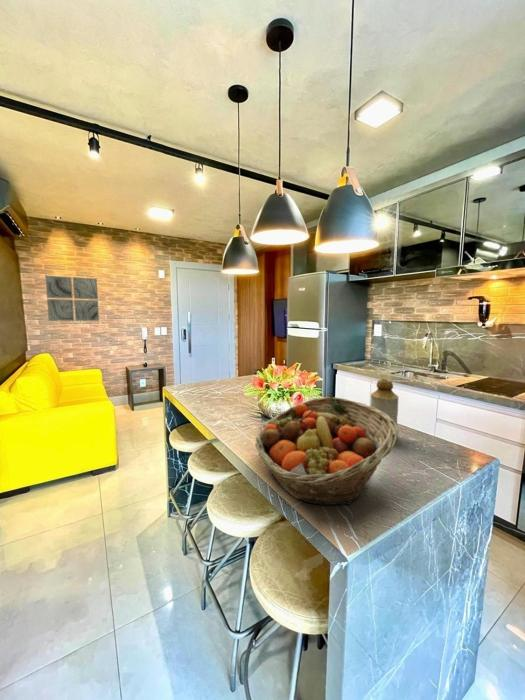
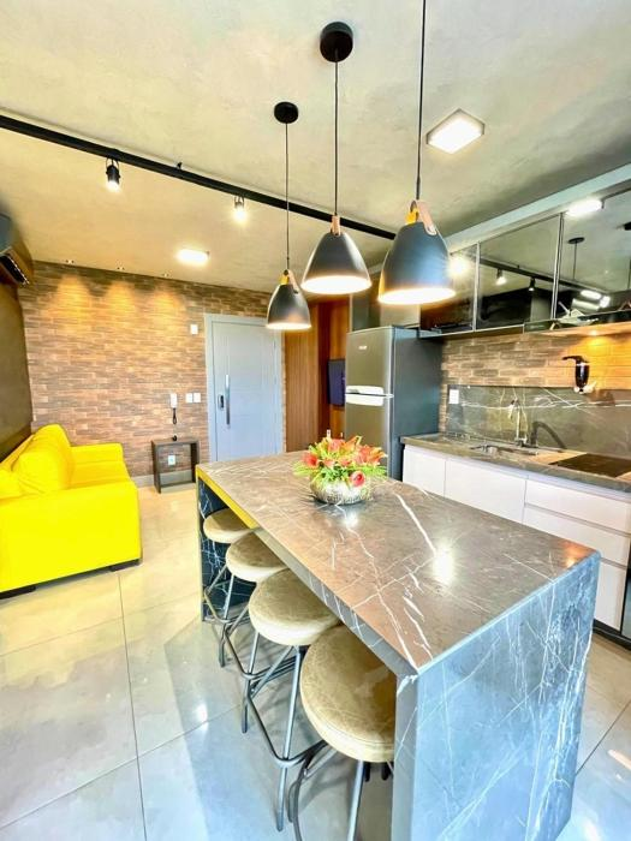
- bottle (383, 408)
- wall art (72, 298)
- fruit basket (320, 442)
